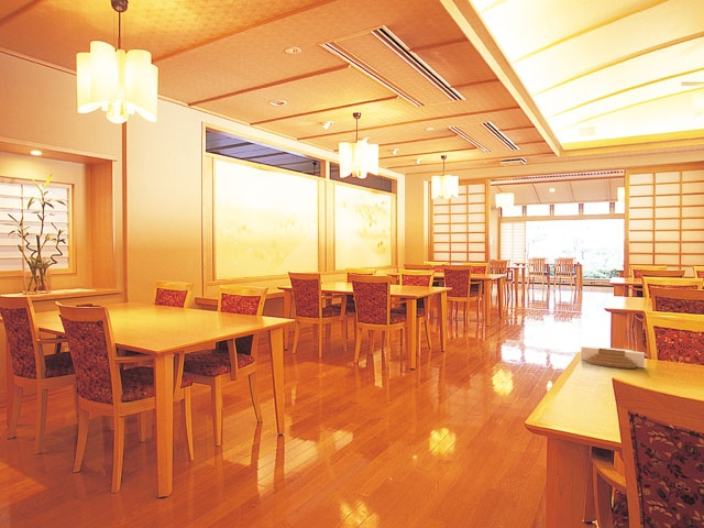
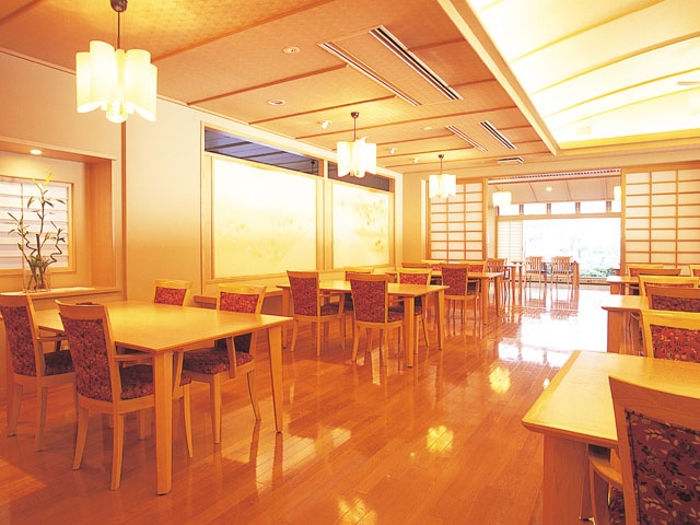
- architectural model (610, 356)
